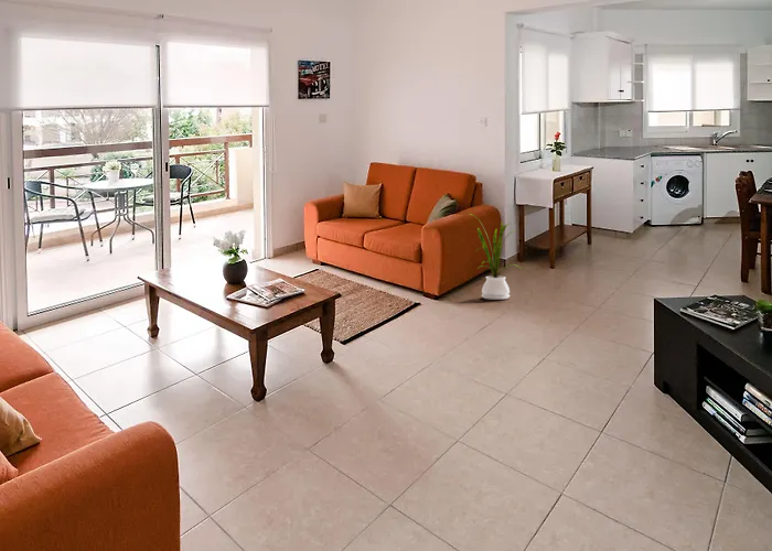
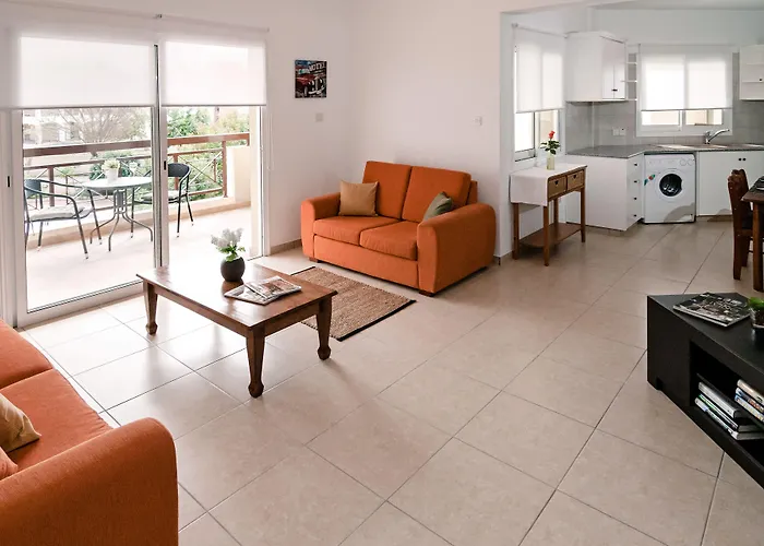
- house plant (492, 255)
